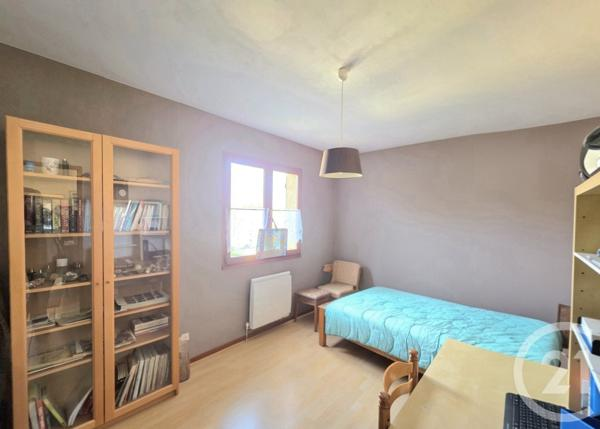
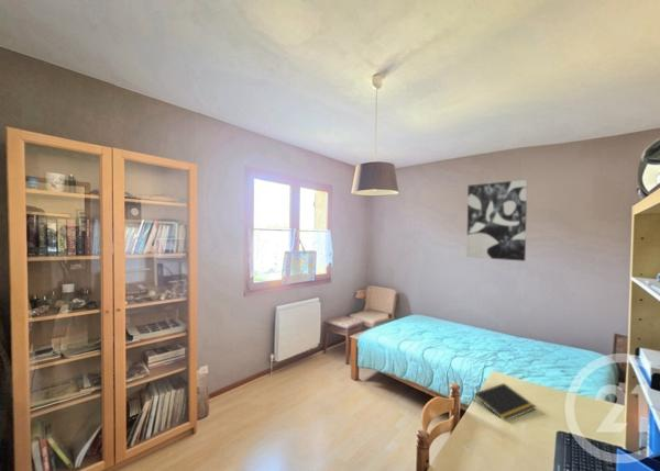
+ notepad (504, 401)
+ wall art (495, 221)
